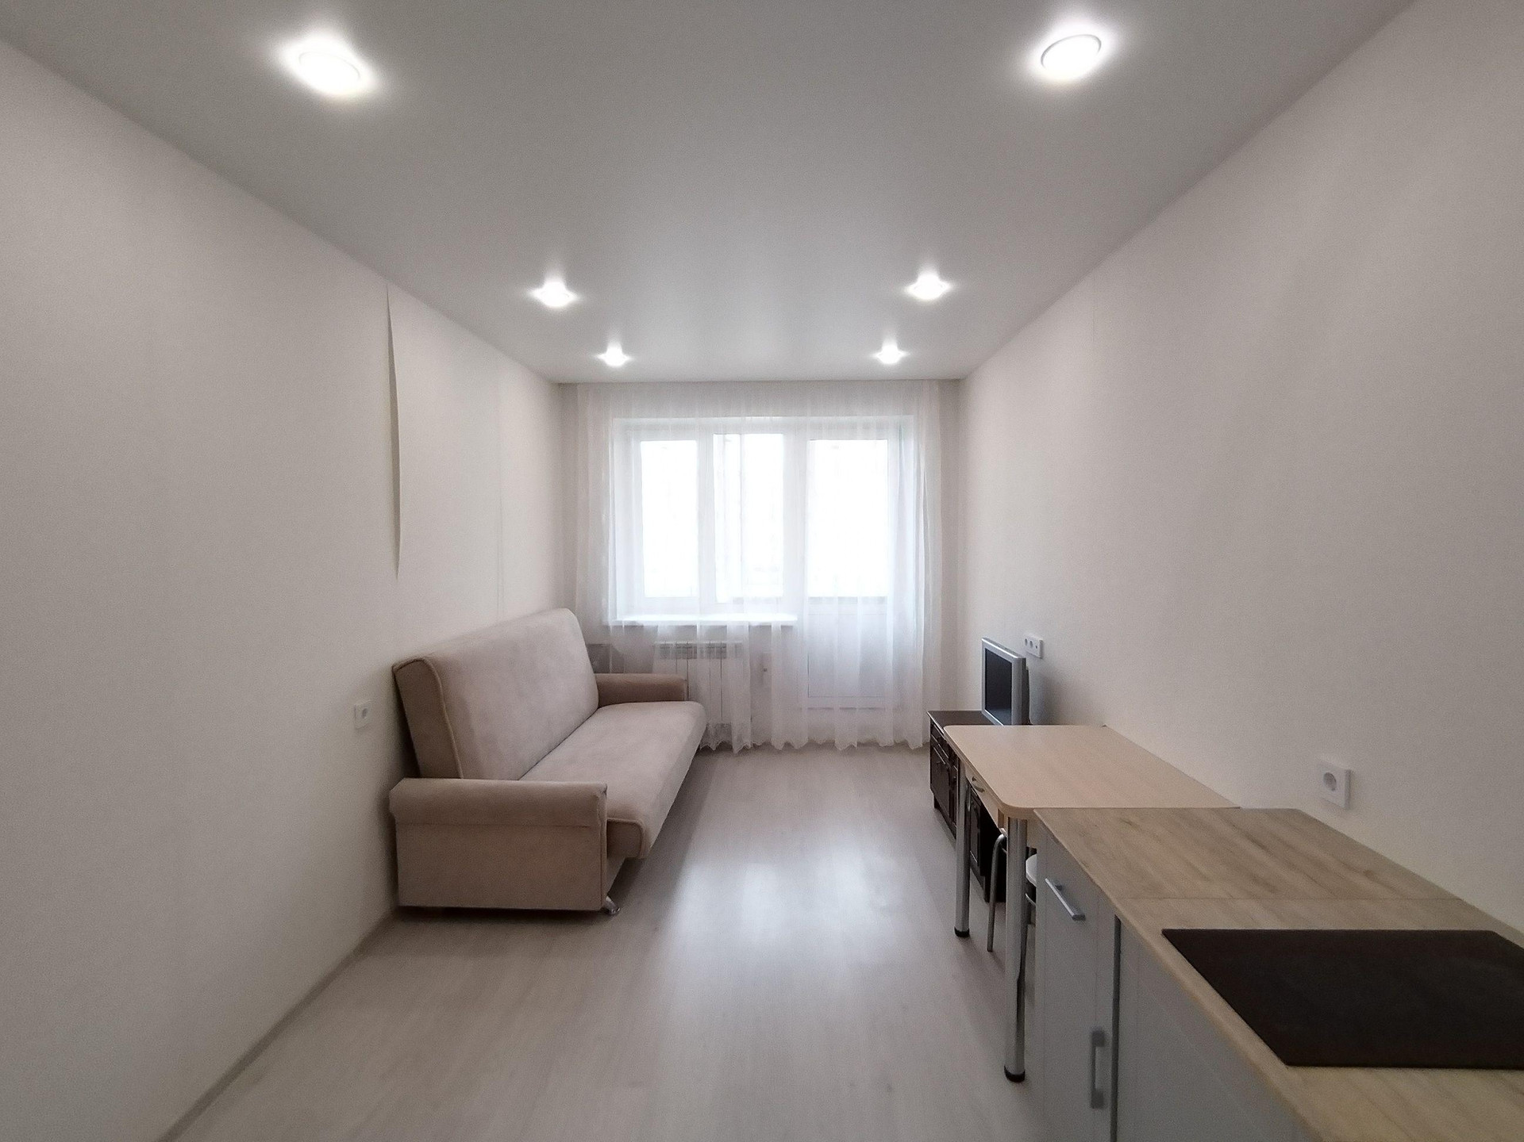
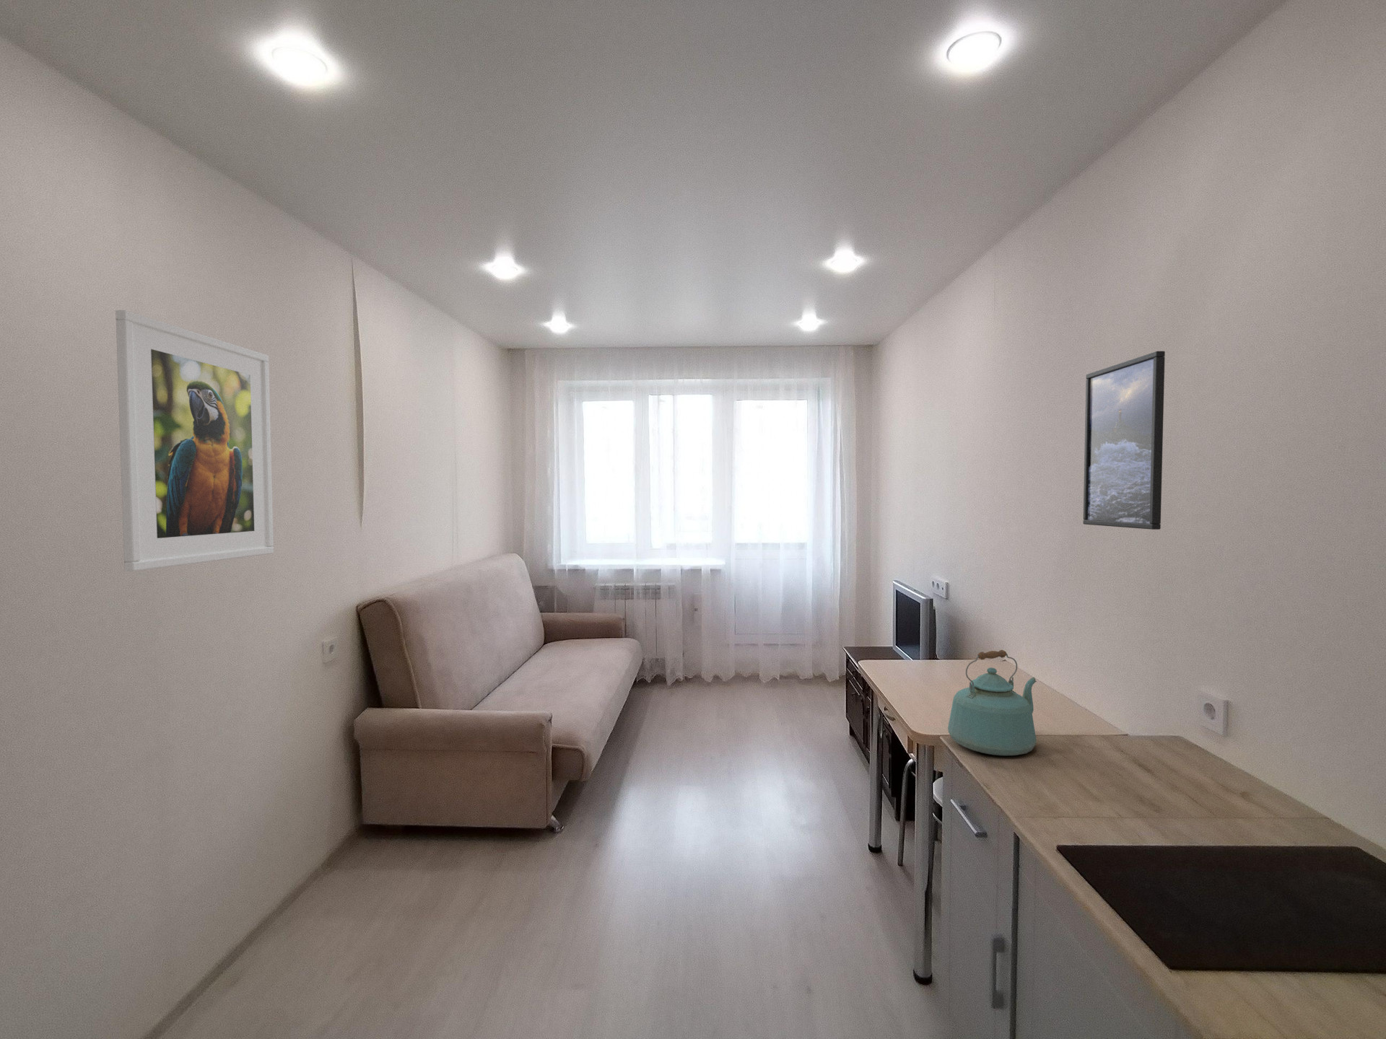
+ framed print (206, 449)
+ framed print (1120, 445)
+ kettle (997, 696)
